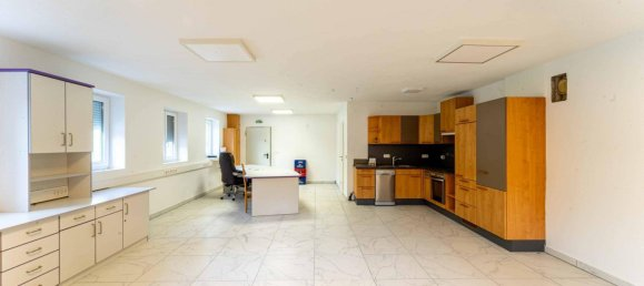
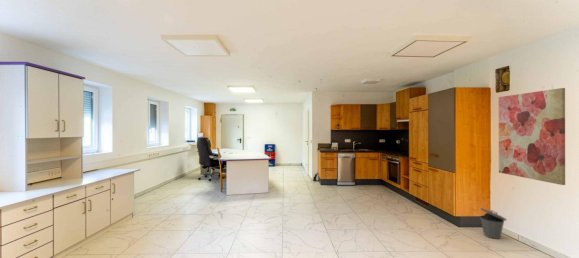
+ trash can (493, 222)
+ wall art (527, 135)
